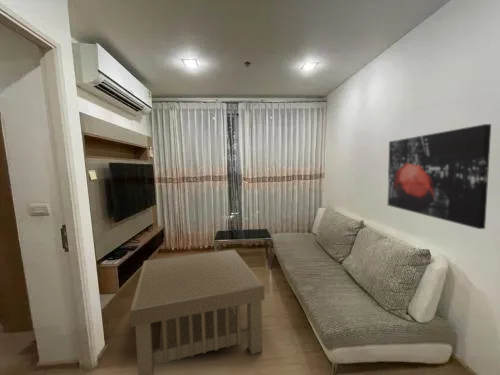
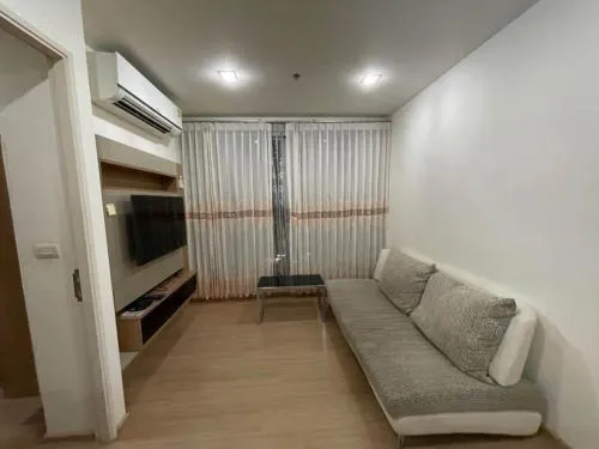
- coffee table (197, 300)
- wall art (426, 175)
